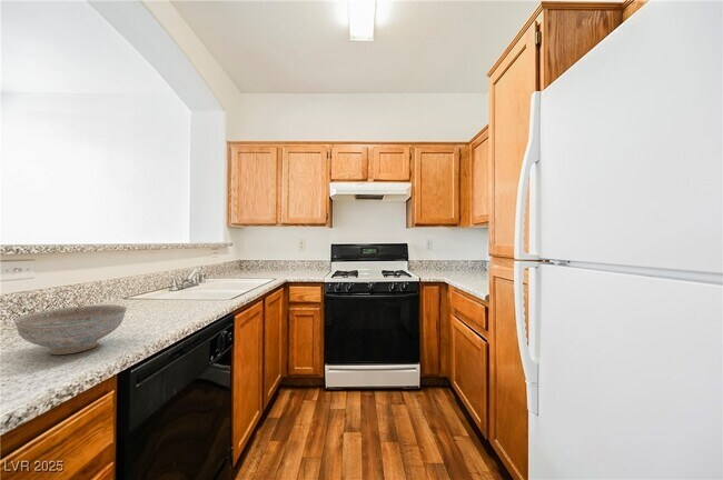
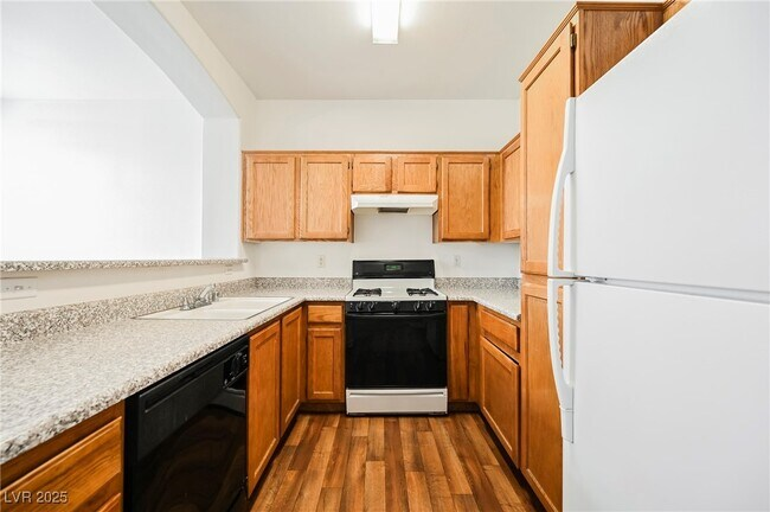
- decorative bowl (75, 330)
